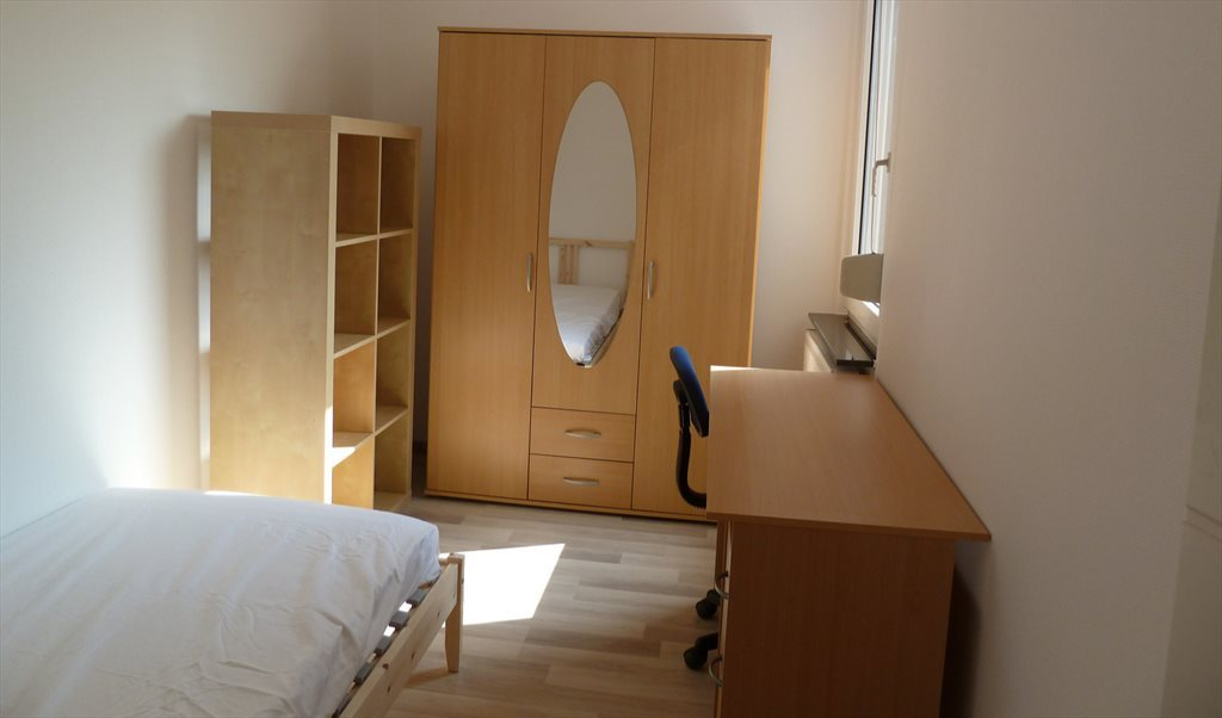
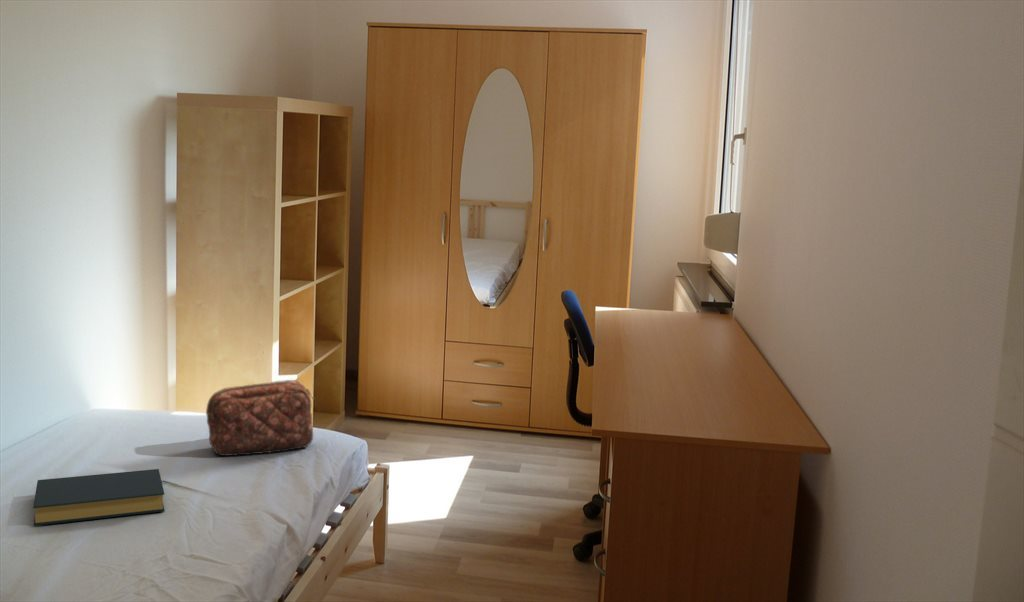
+ hardback book (100, 495)
+ cosmetic bag (261, 415)
